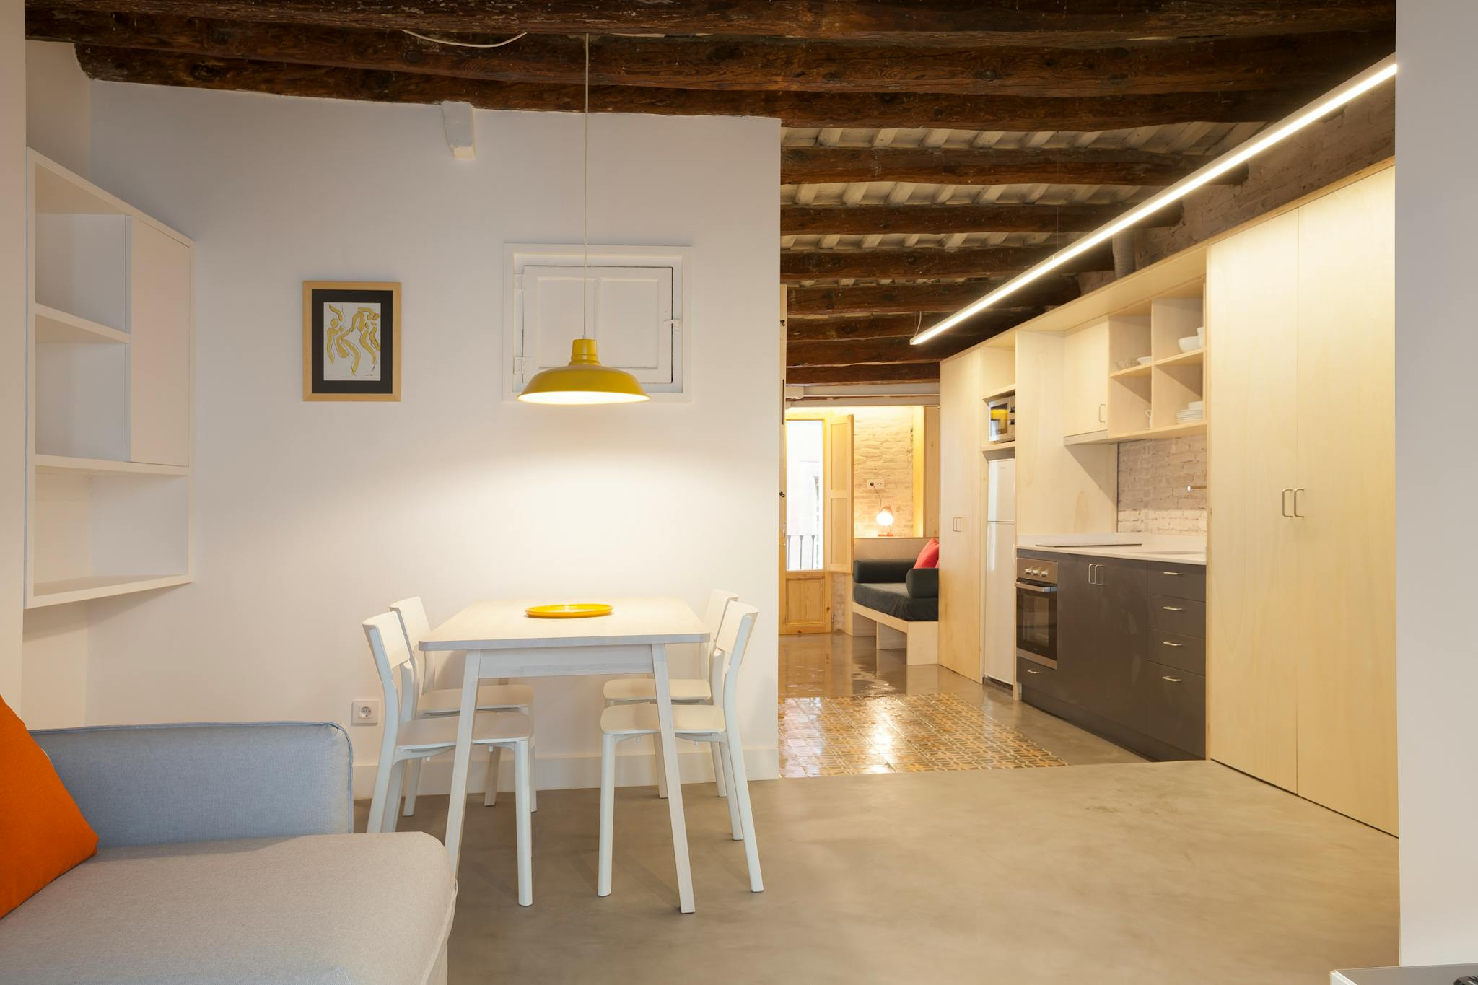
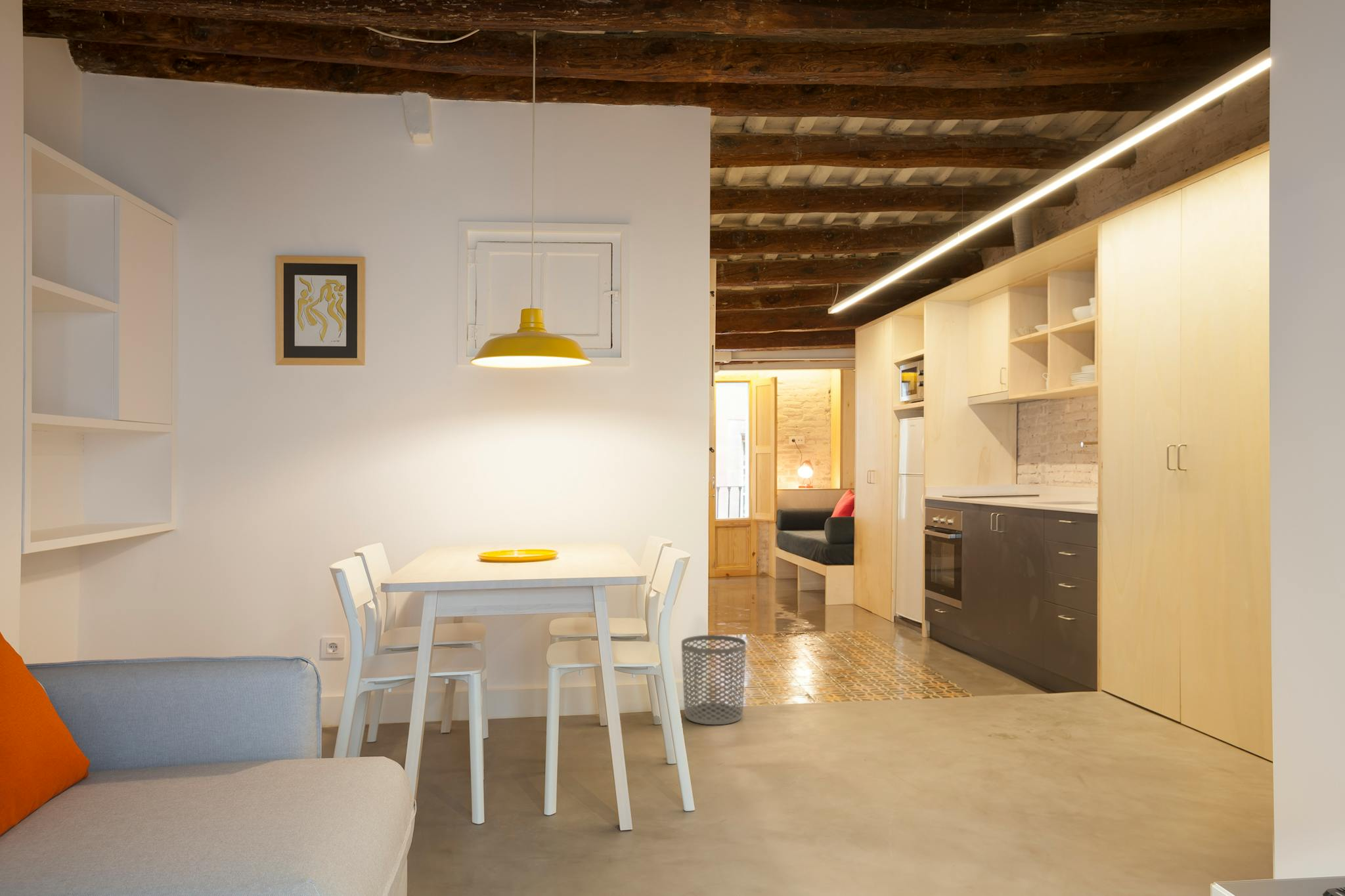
+ waste bin (713, 680)
